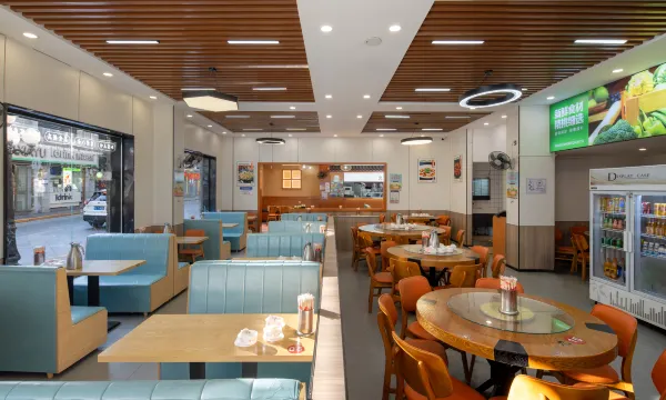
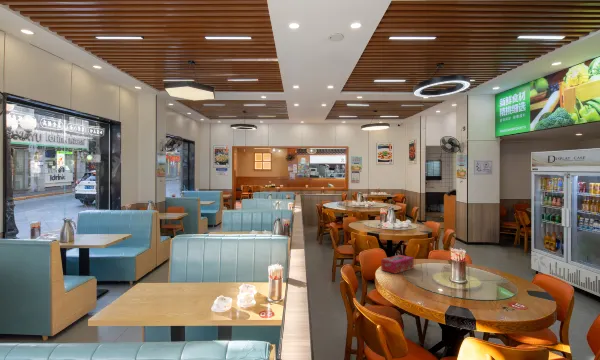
+ tissue box (397, 263)
